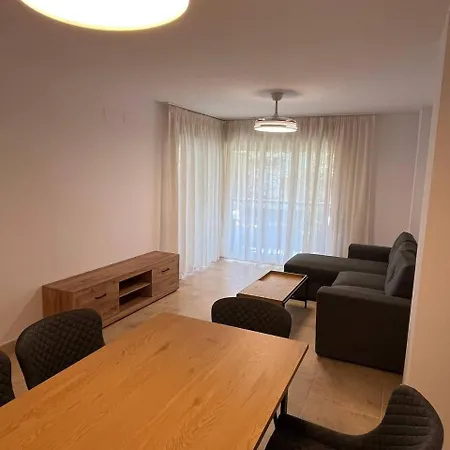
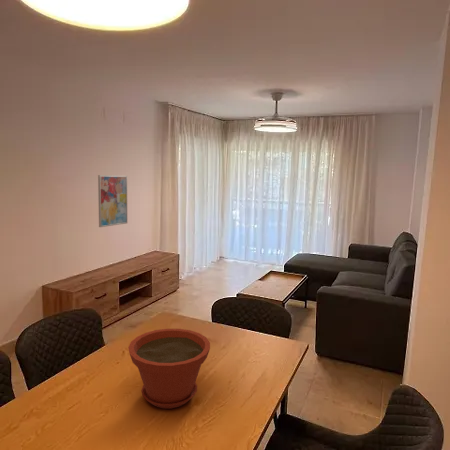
+ plant pot (169, 370)
+ wall art (113, 200)
